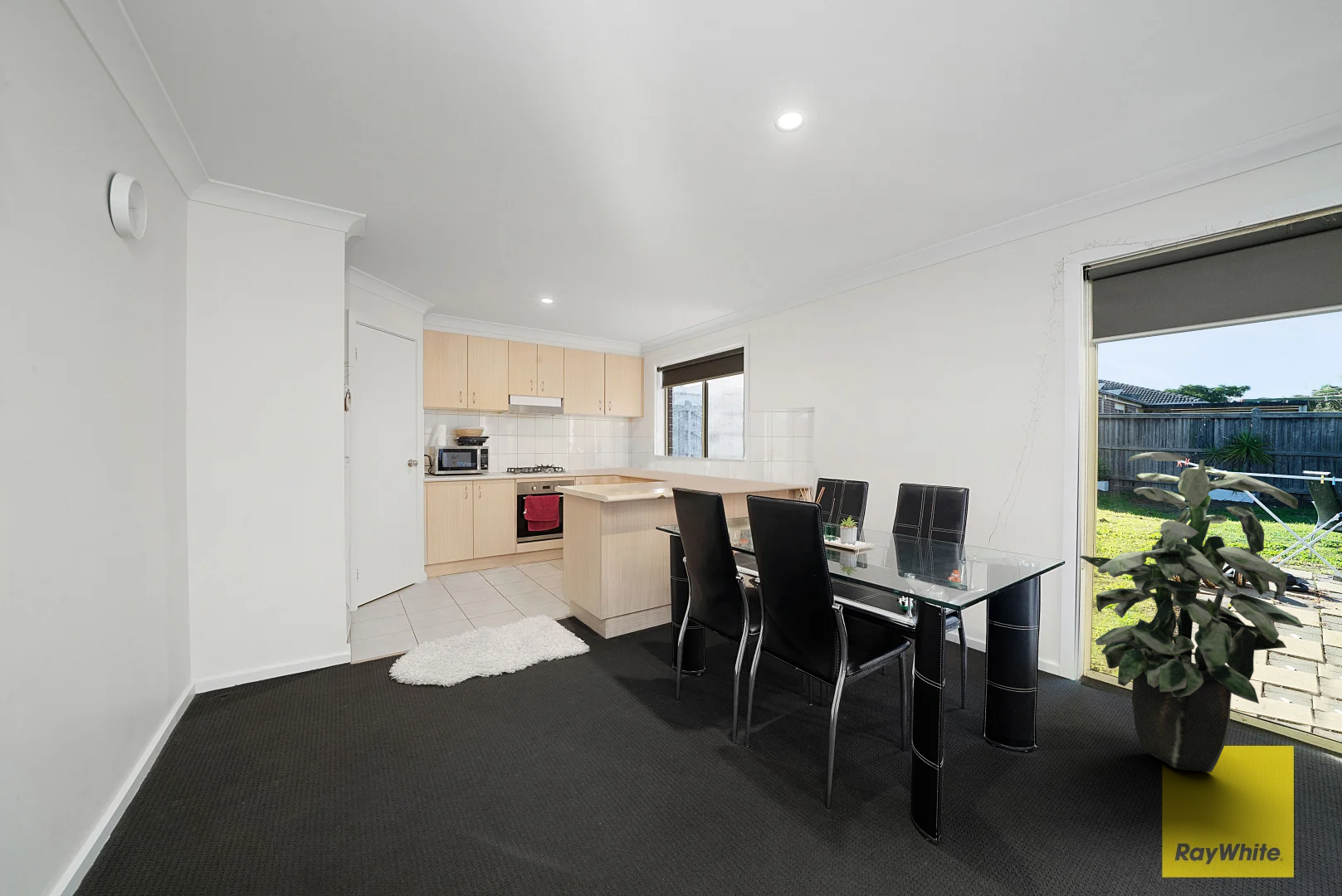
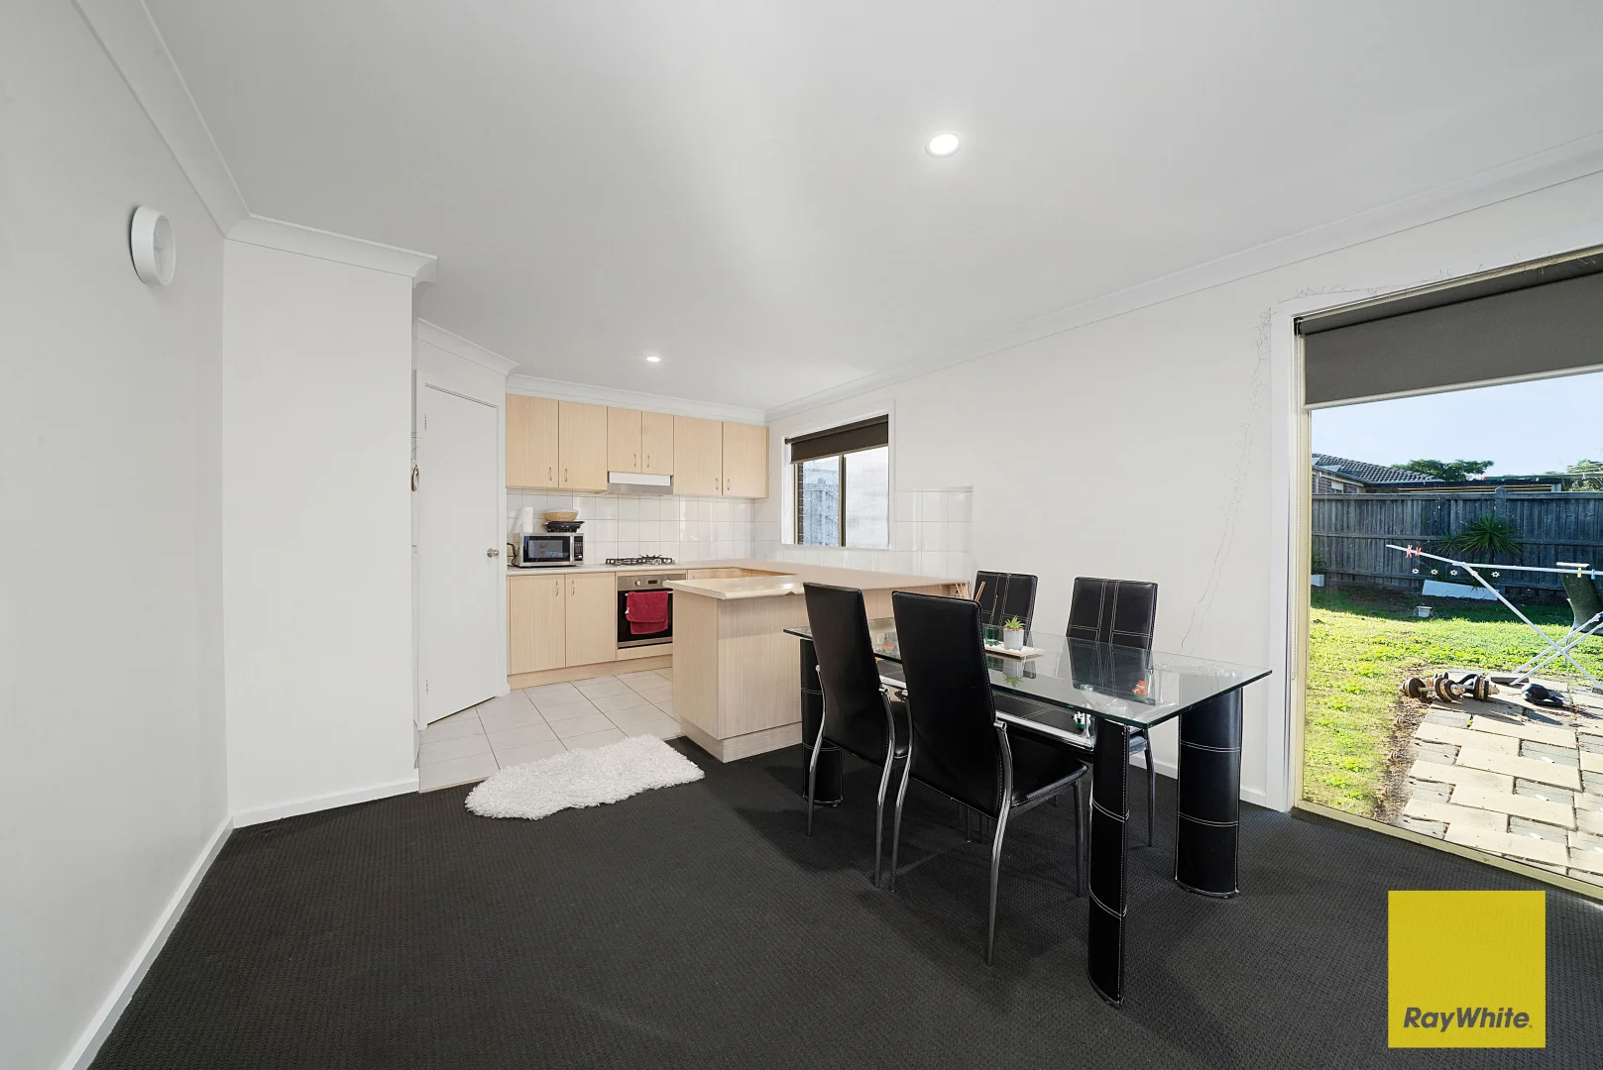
- indoor plant (1177, 603)
